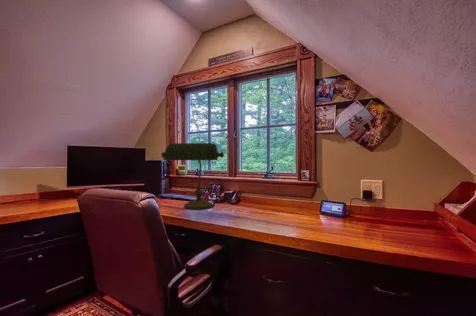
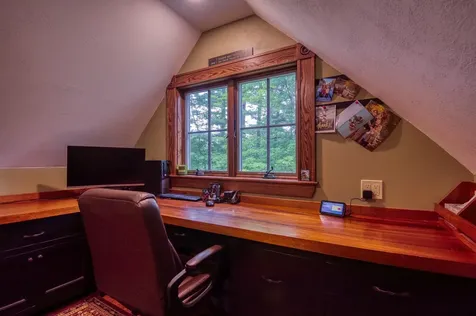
- desk lamp (198, 178)
